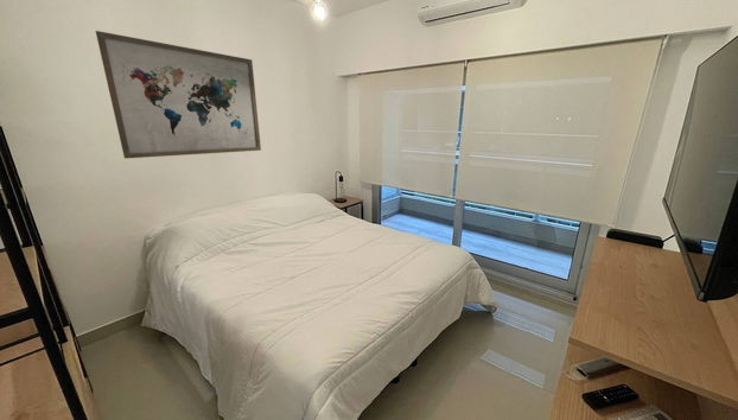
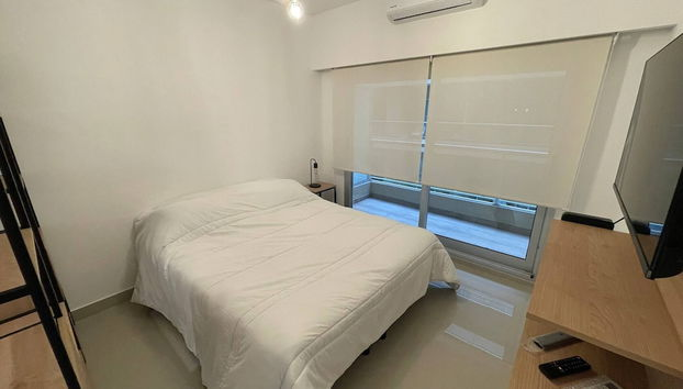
- wall art (195, 103)
